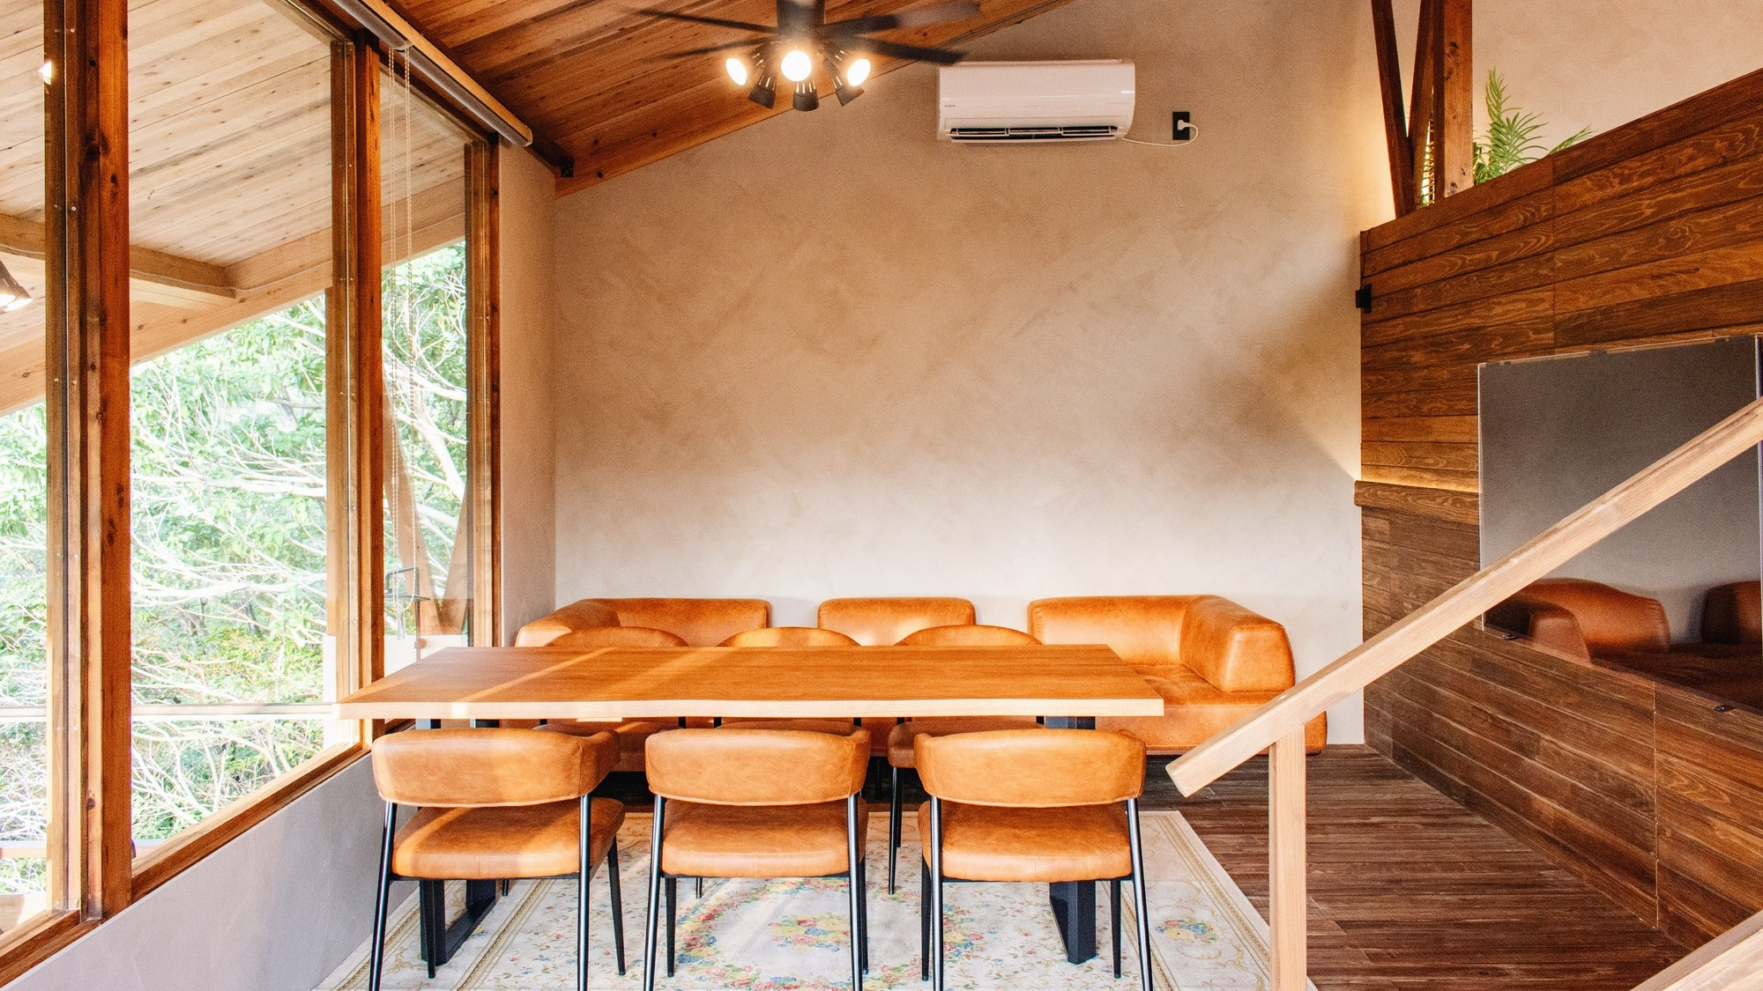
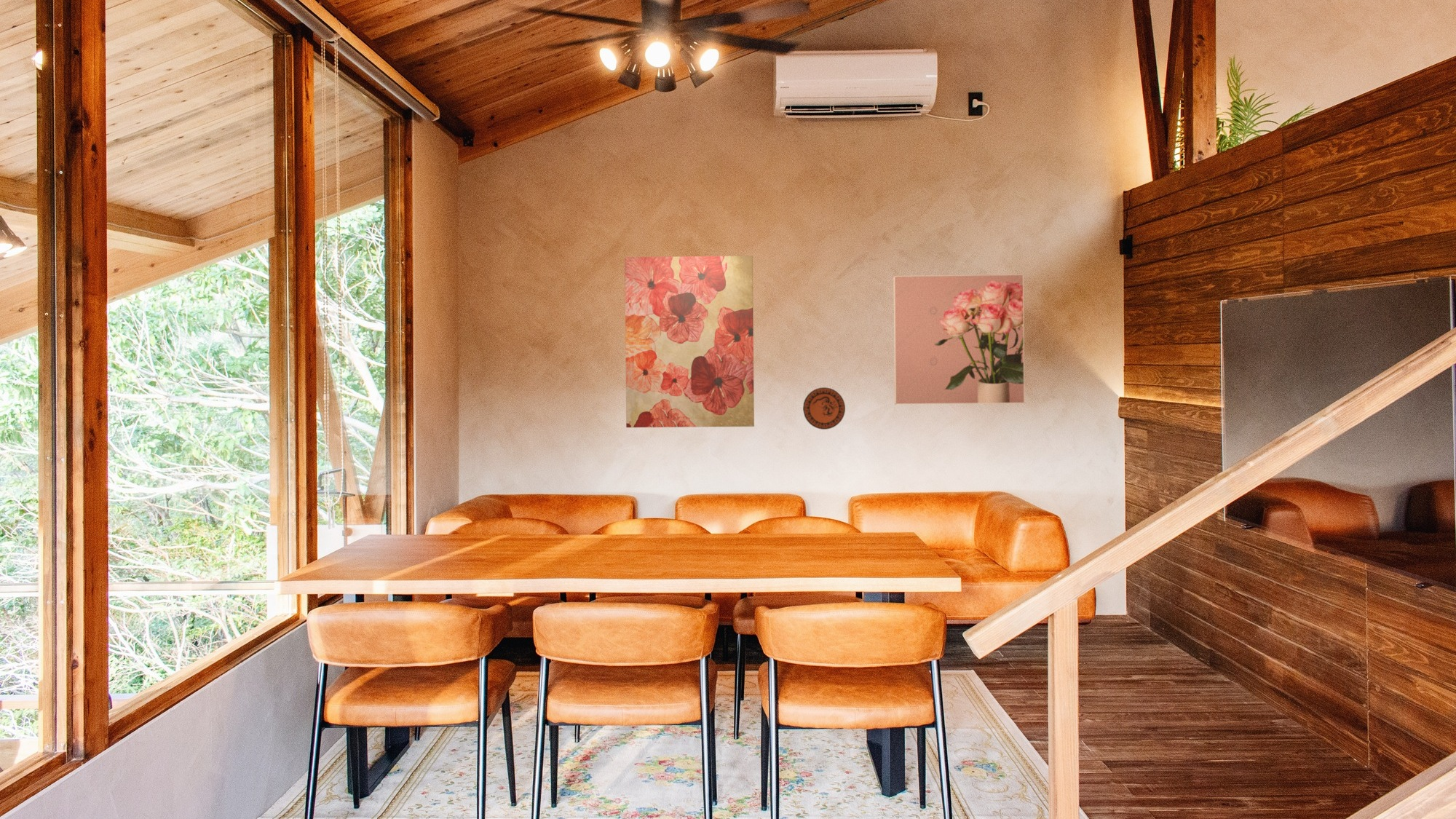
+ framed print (959, 339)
+ decorative plate (823, 408)
+ wall art (689, 341)
